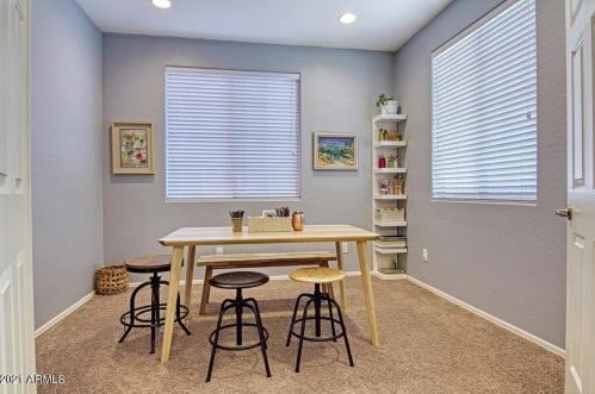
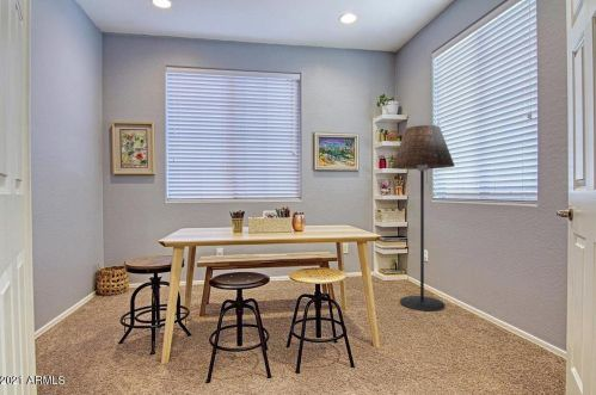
+ floor lamp (422, 216)
